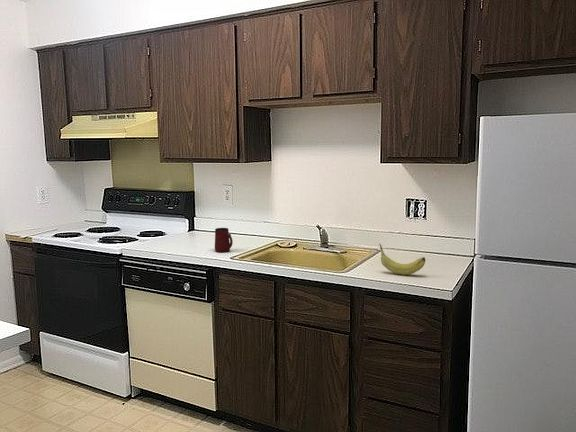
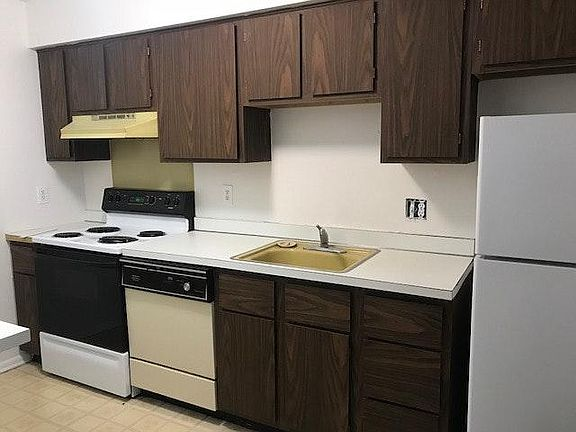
- mug (224, 240)
- fruit (399, 263)
